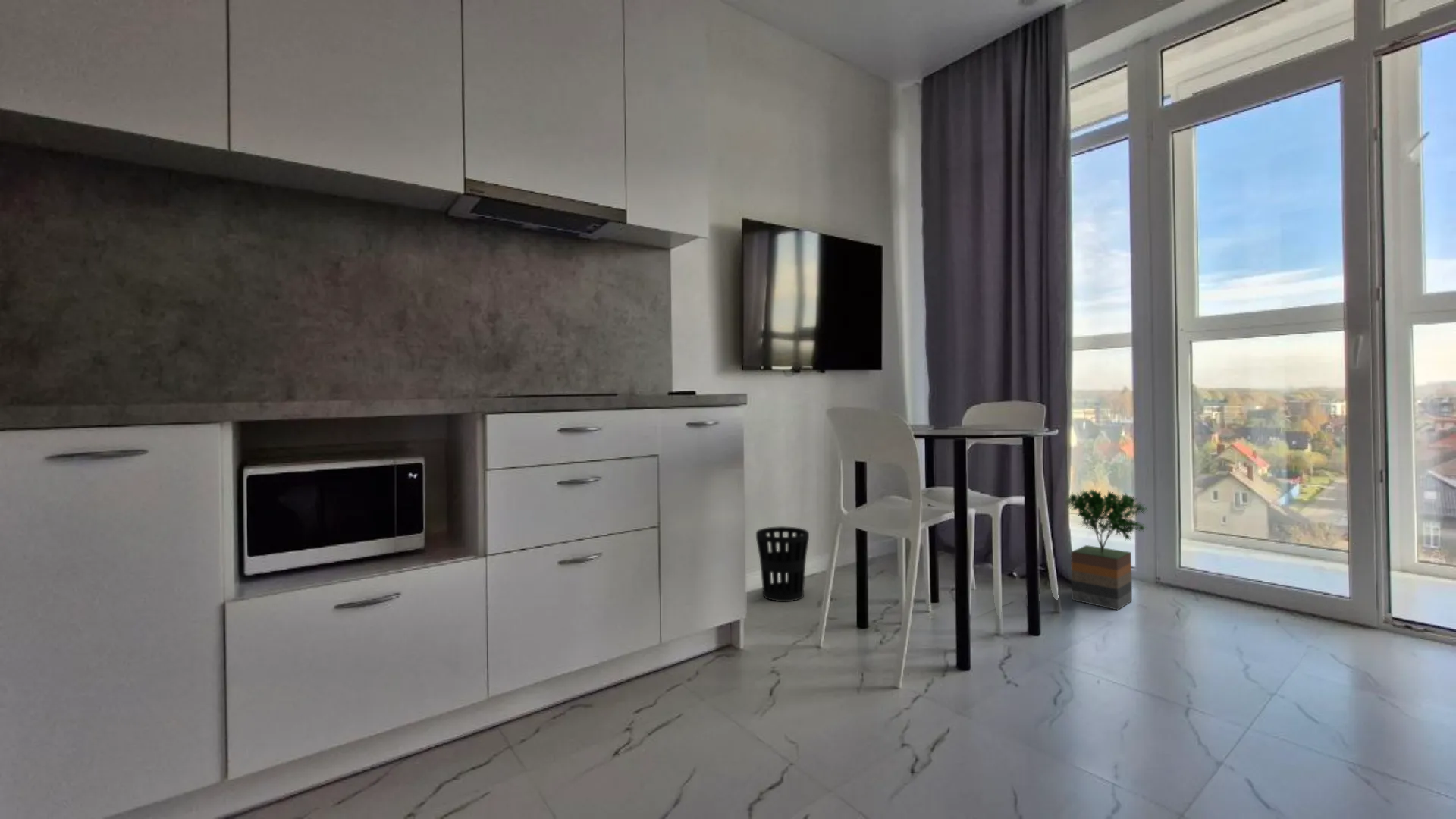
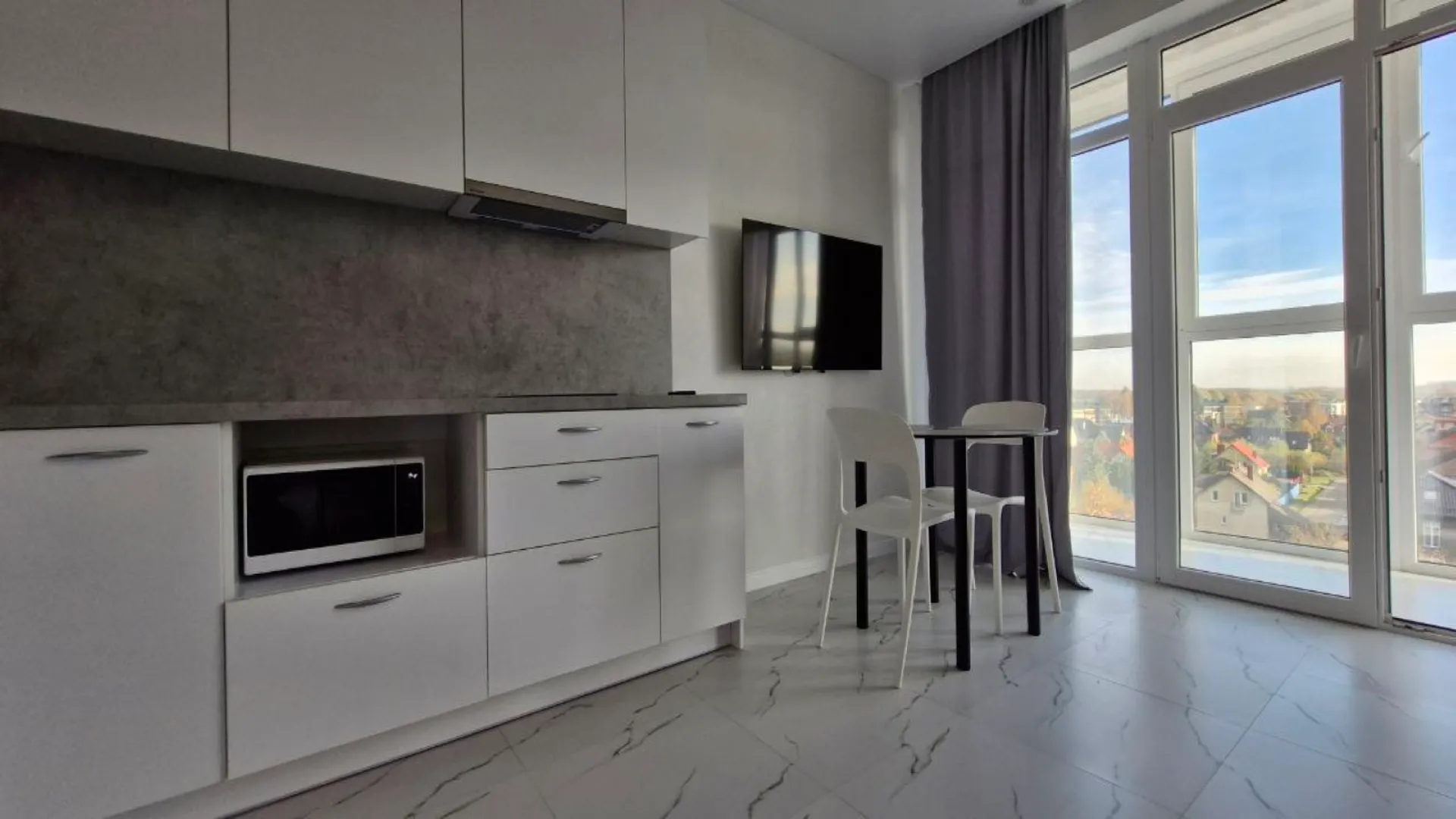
- wastebasket (783, 563)
- potted tree (1103, 545)
